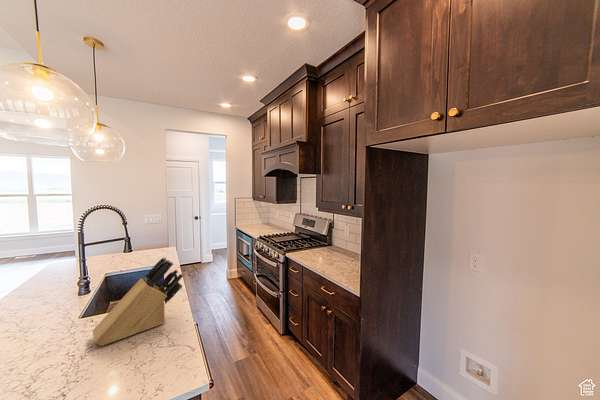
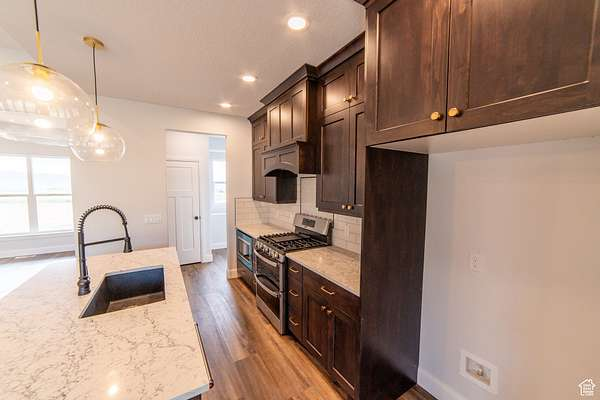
- knife block (141, 295)
